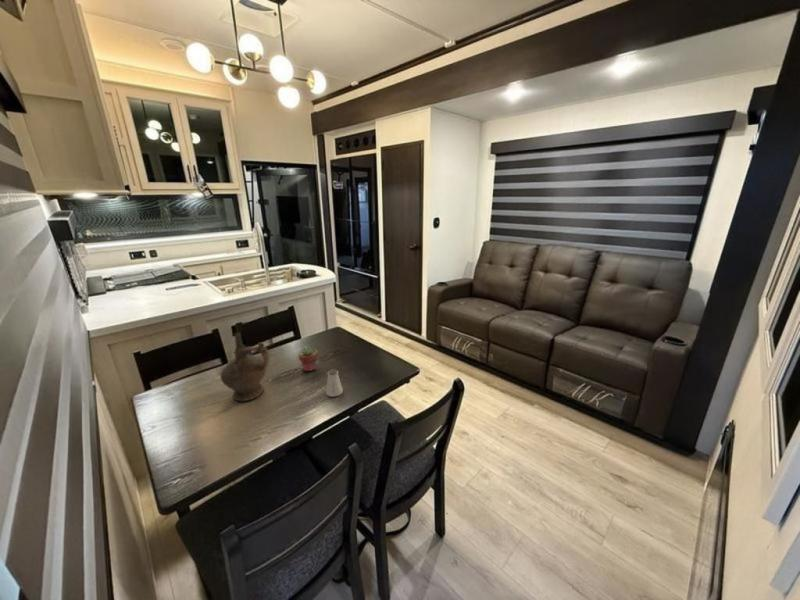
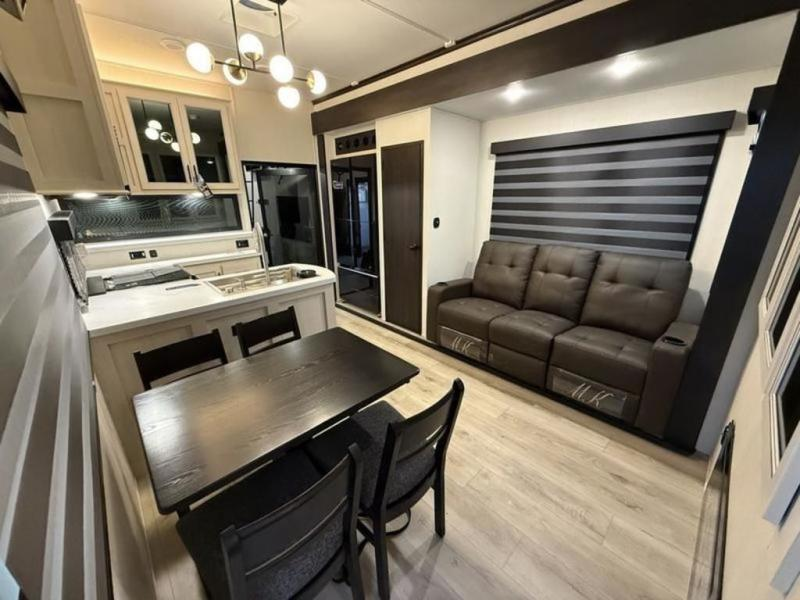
- saltshaker (333, 381)
- potted succulent (308, 357)
- ceremonial vessel (245, 363)
